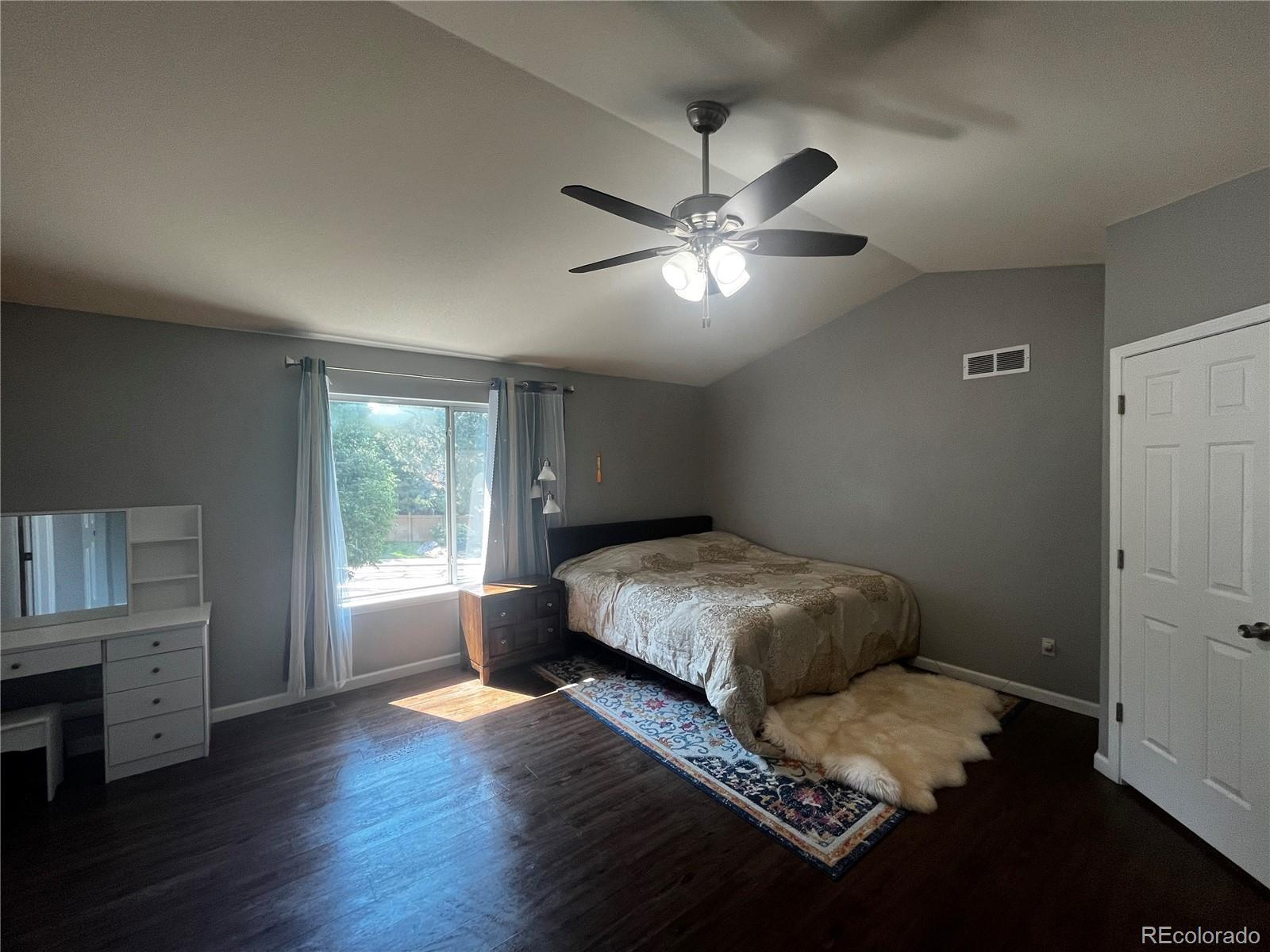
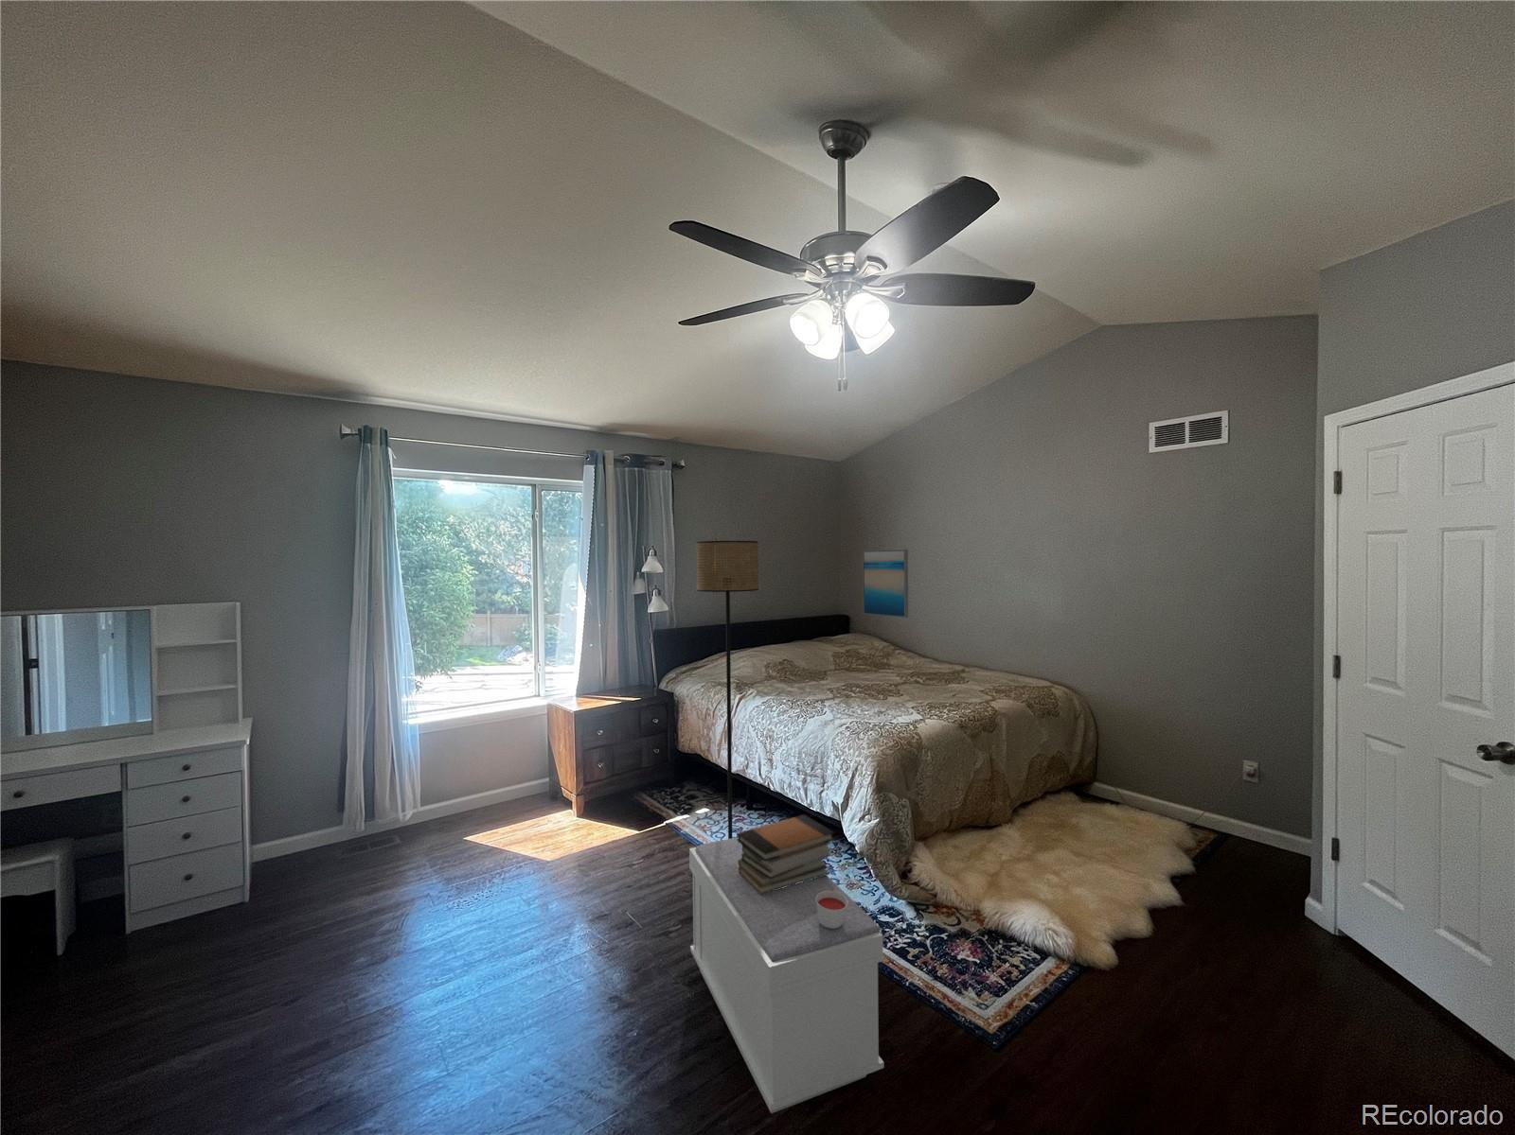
+ book stack (785, 852)
+ candle (830, 910)
+ wall art (884, 583)
+ floor lamp (728, 699)
+ bench (774, 947)
